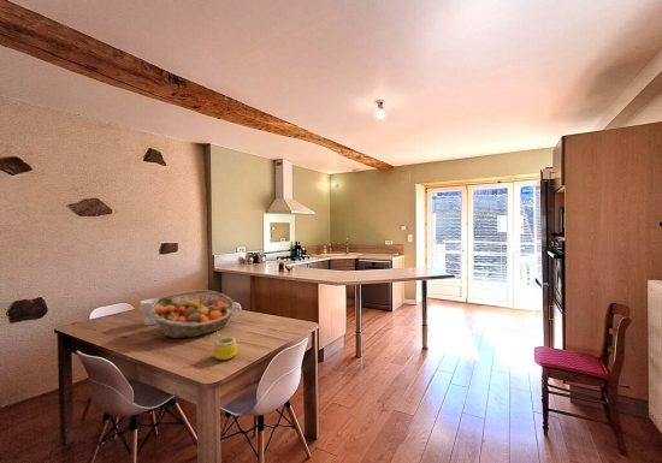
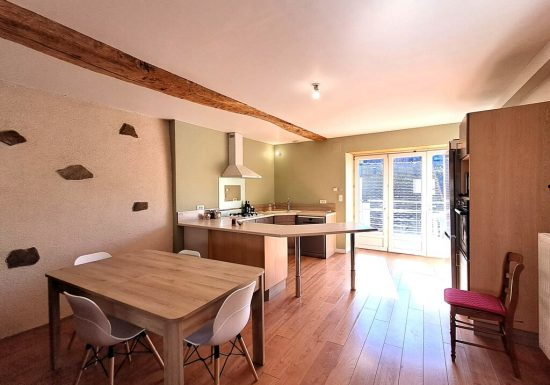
- mug (224, 344)
- bowl (149, 311)
- fruit basket (195, 311)
